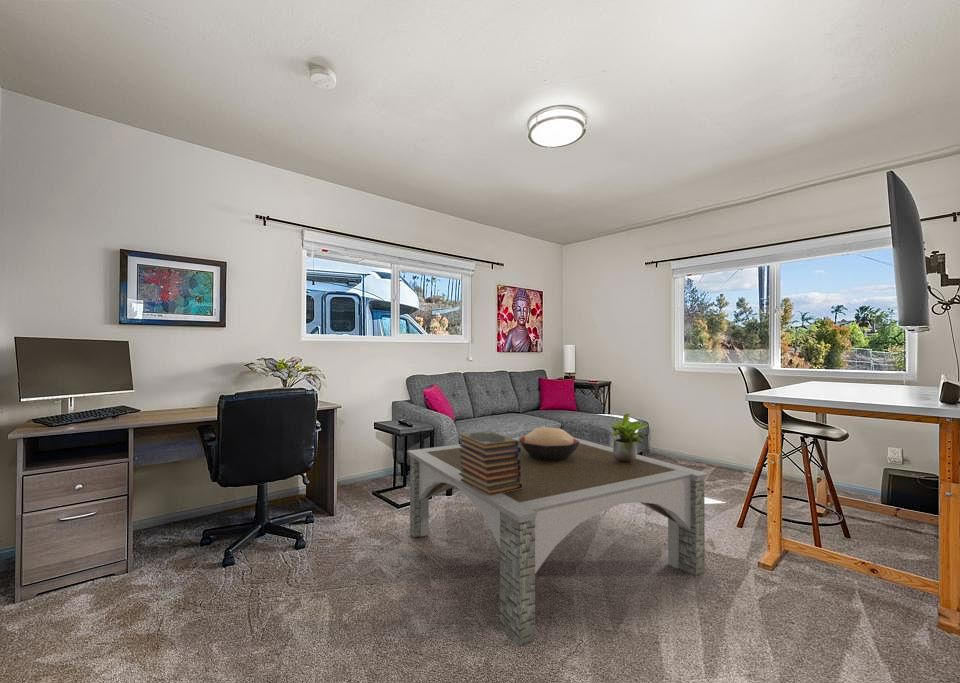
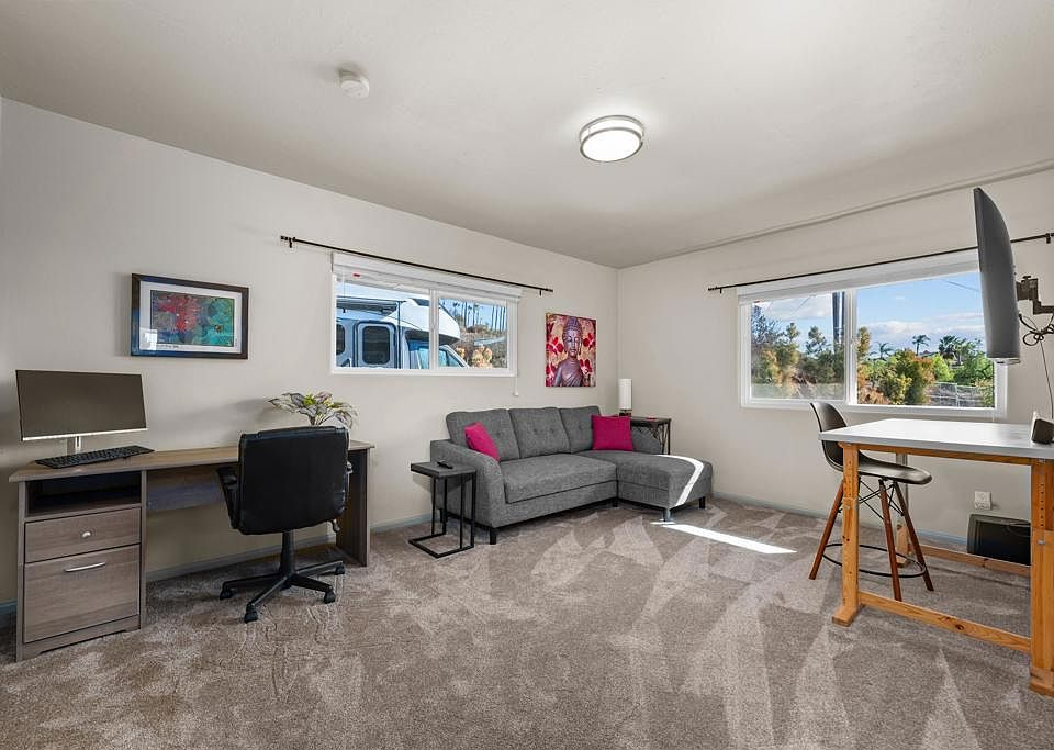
- coffee table (543, 506)
- potted plant (628, 438)
- book stack (488, 460)
- decorative bowl (548, 441)
